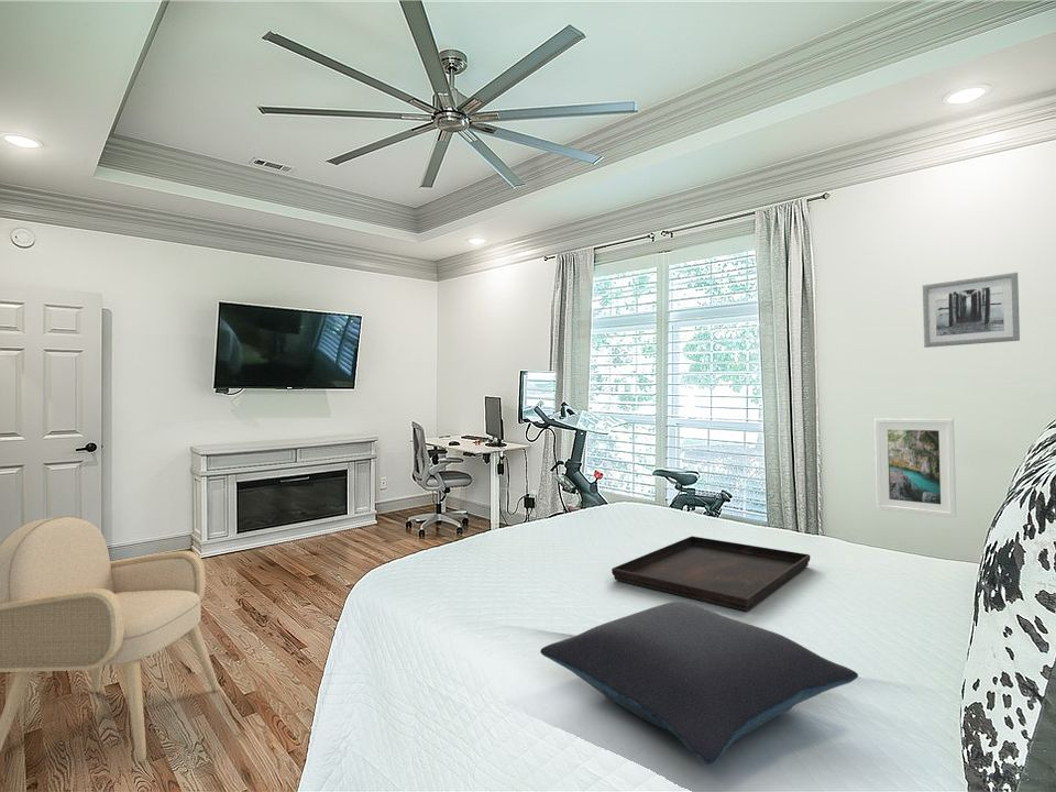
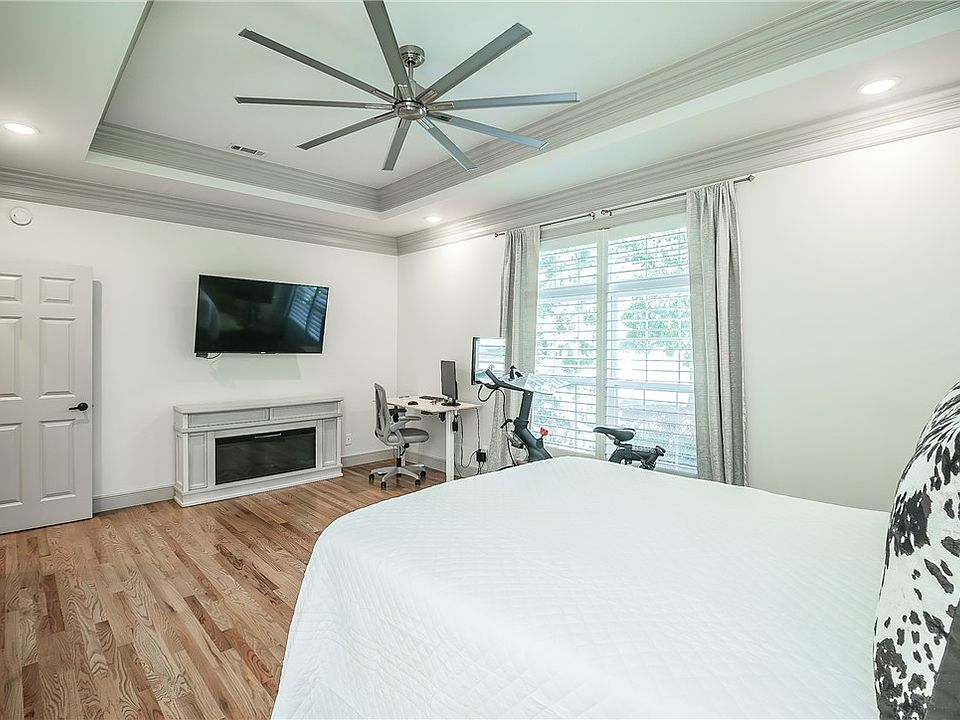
- armchair (110, 619)
- pillow (688, 663)
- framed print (913, 465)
- wall art (968, 311)
- serving tray (714, 566)
